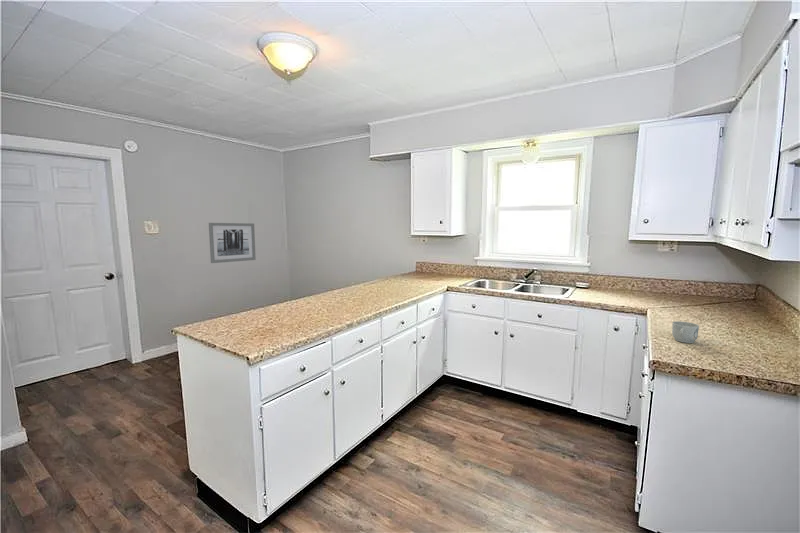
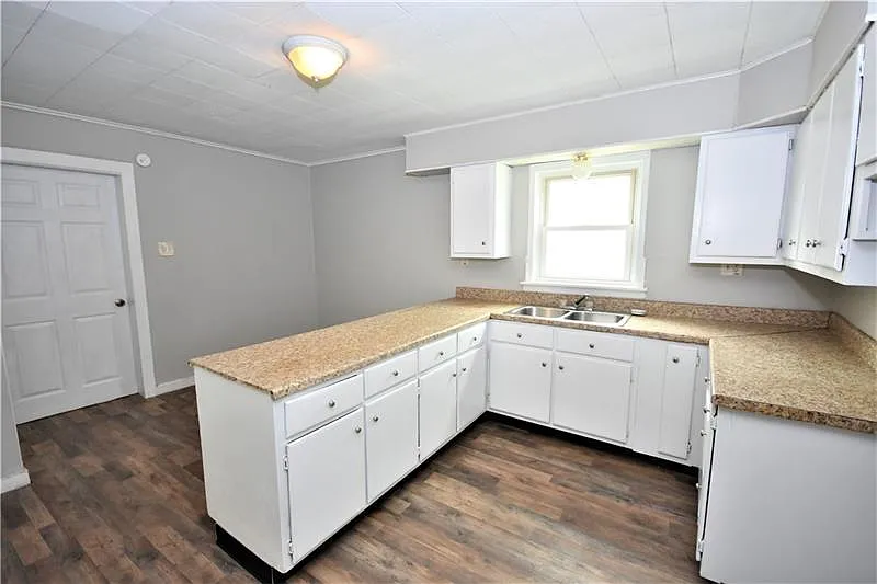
- wall art (233, 242)
- mug (684, 332)
